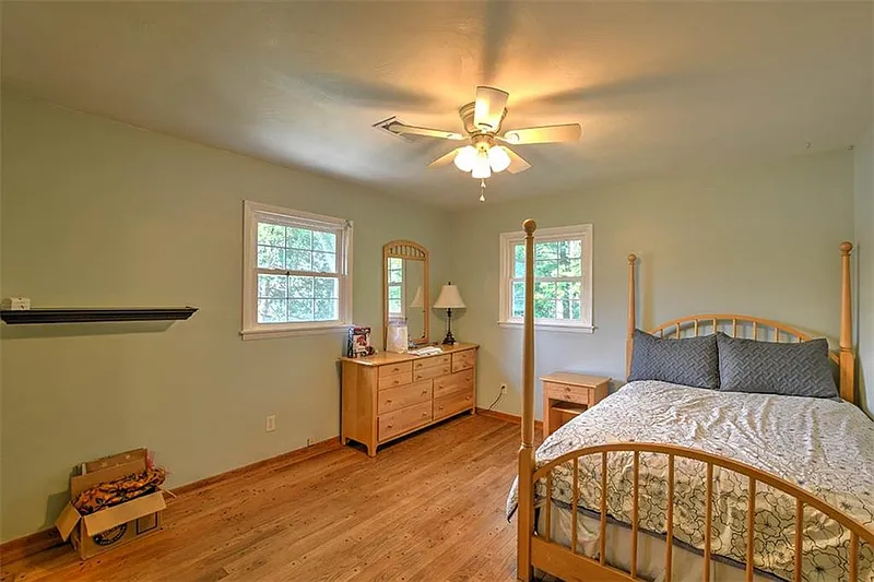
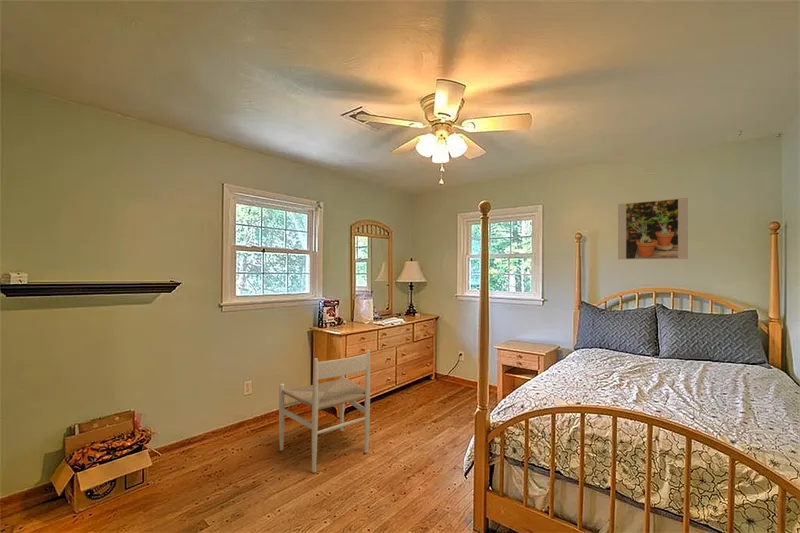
+ chair (327, 399)
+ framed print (651, 230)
